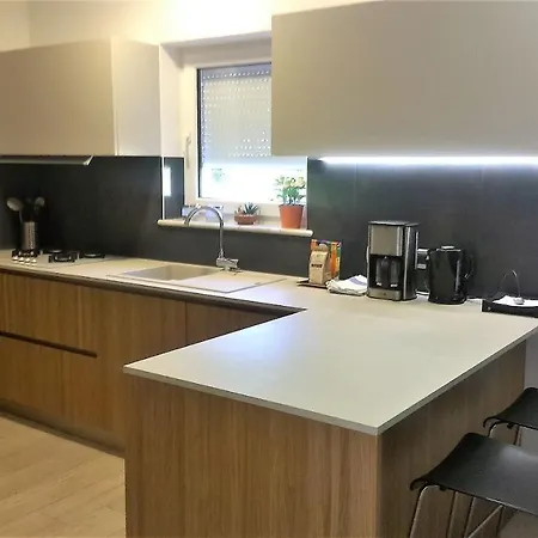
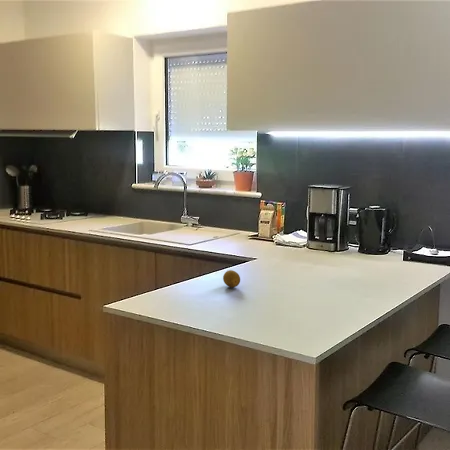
+ fruit (231, 278)
